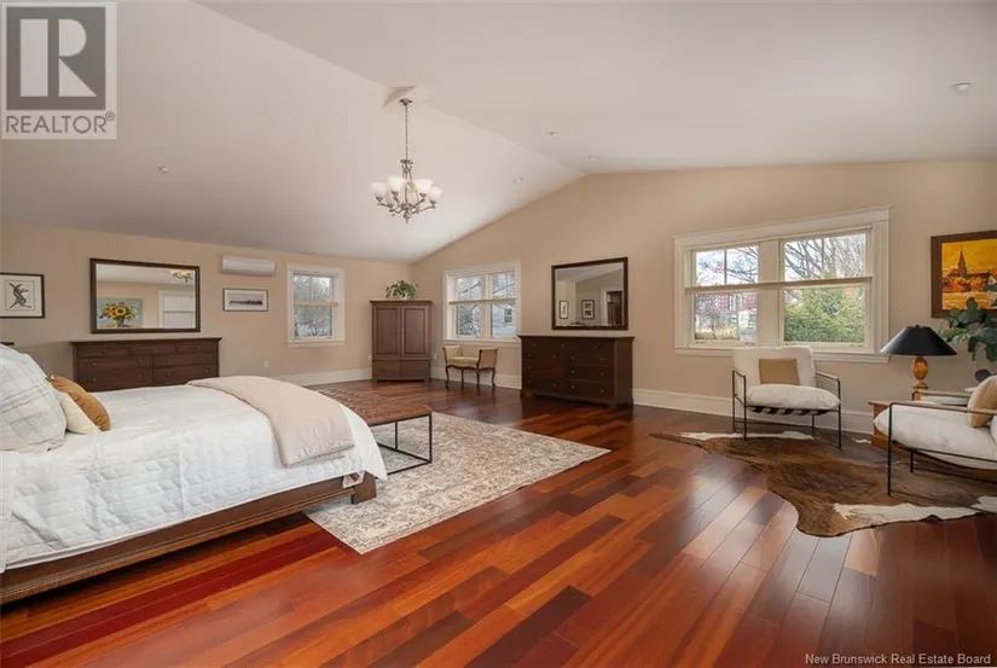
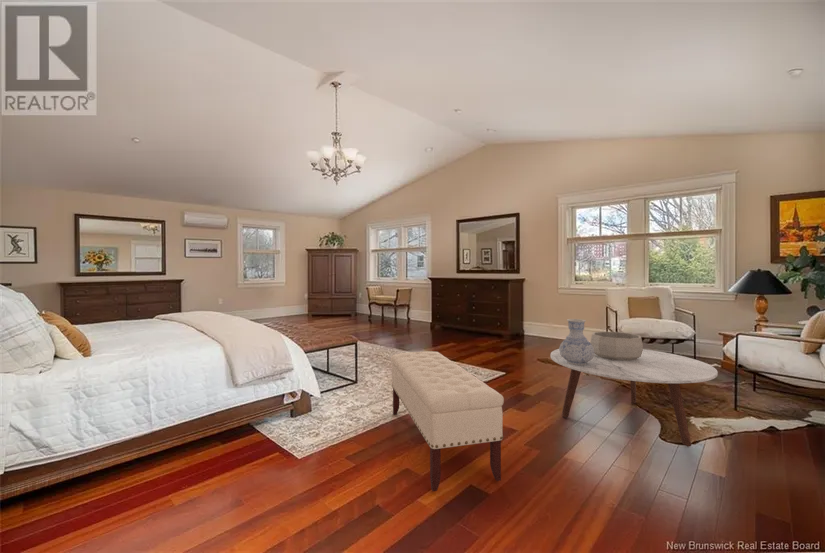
+ bench (436, 404)
+ decorative bowl (616, 345)
+ coffee table (631, 390)
+ vase (576, 341)
